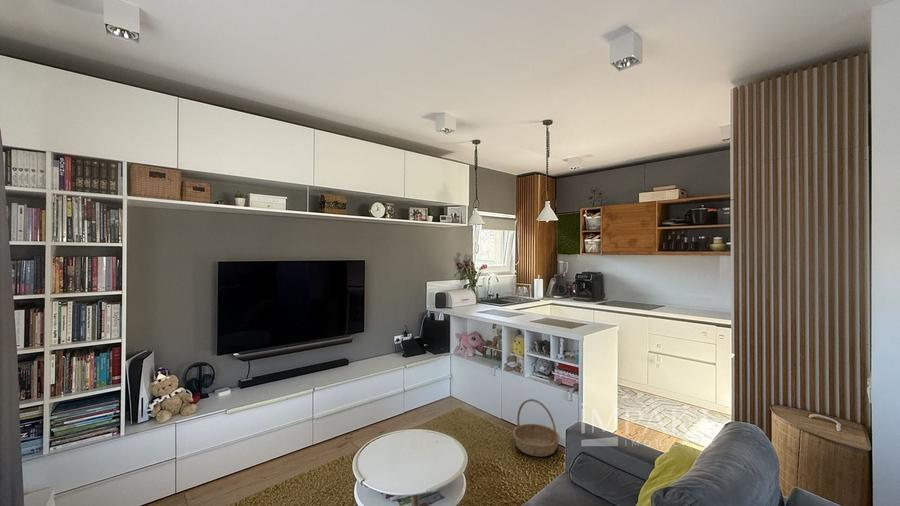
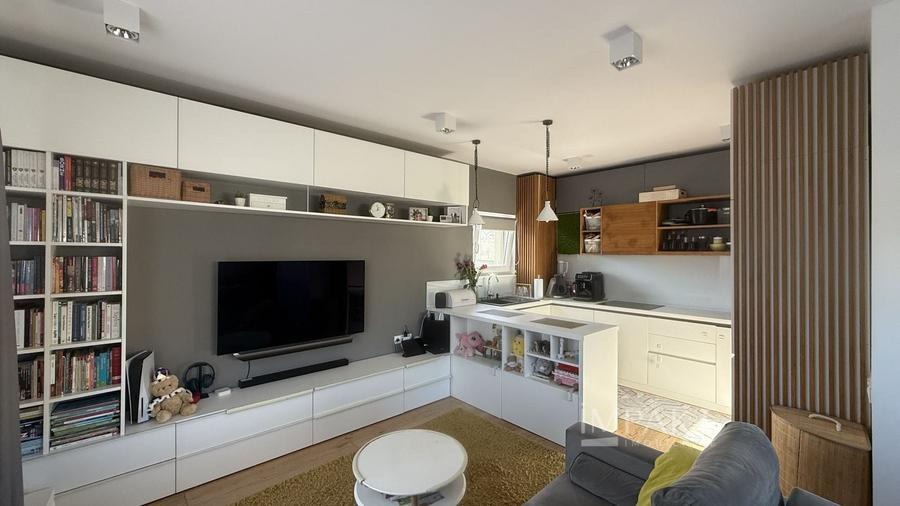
- basket (535, 424)
